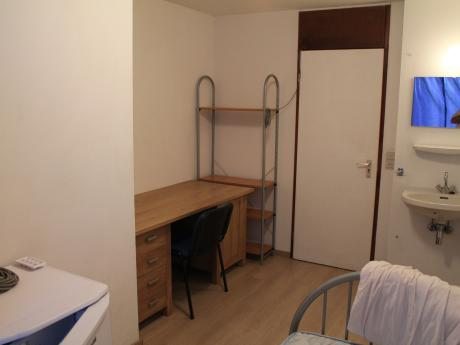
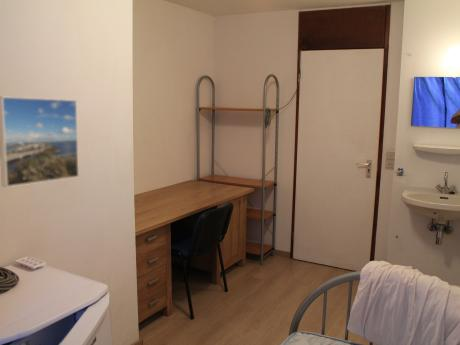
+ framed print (41, 140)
